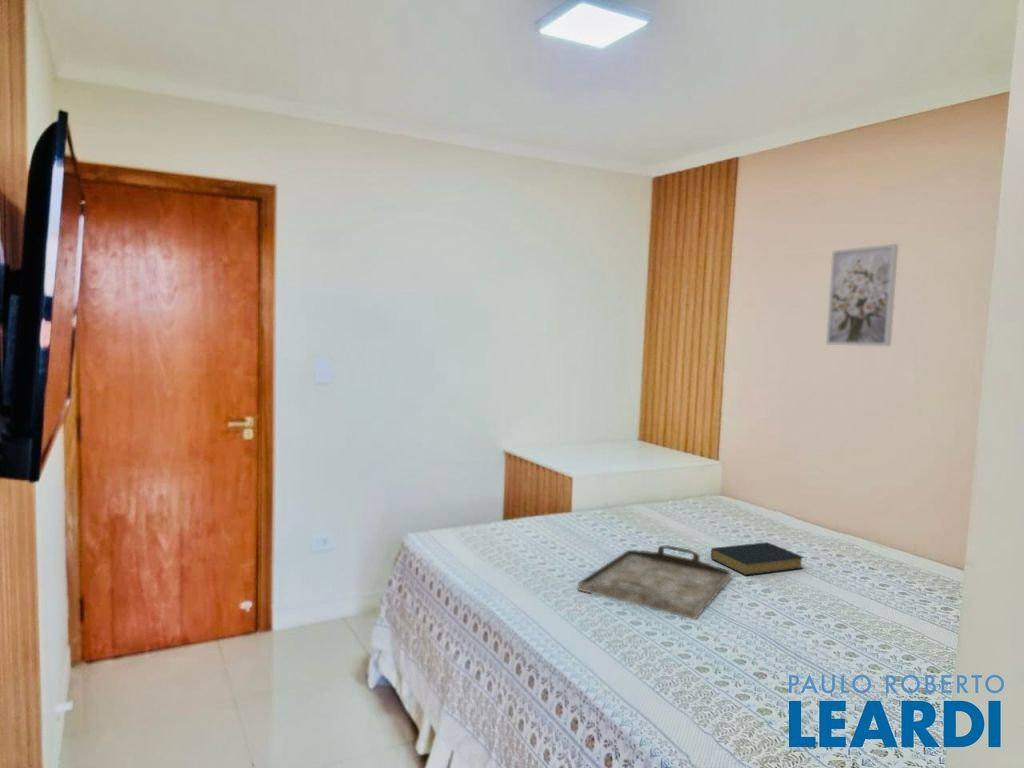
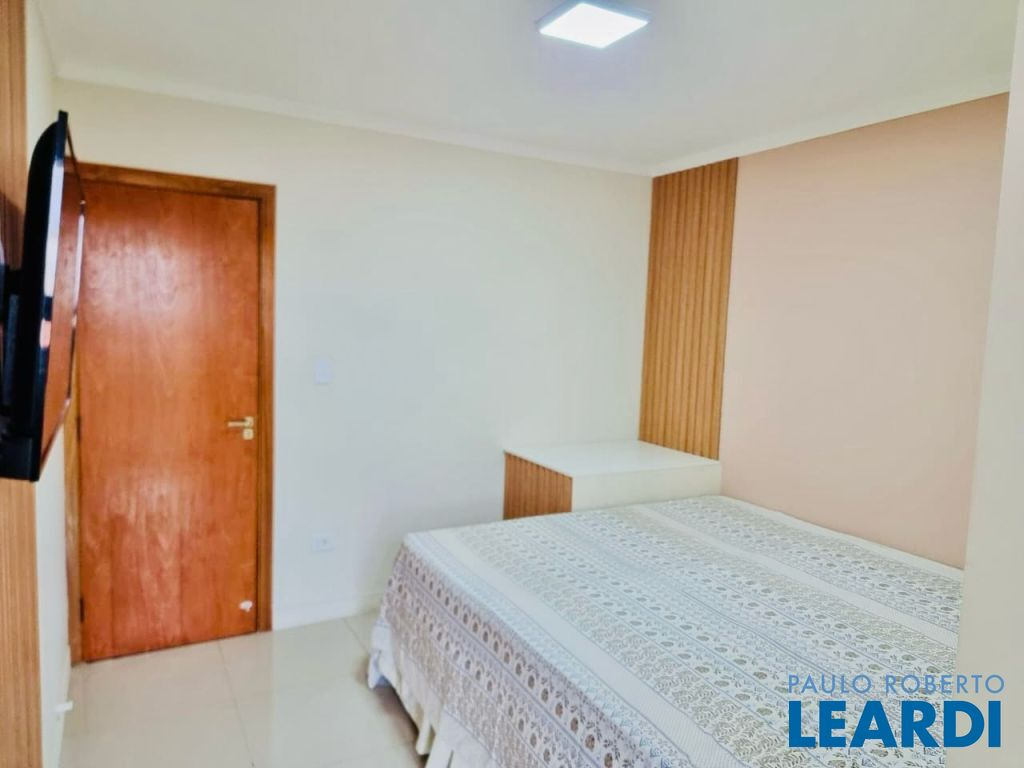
- serving tray (657, 573)
- wall art (860, 296)
- hardback book (756, 557)
